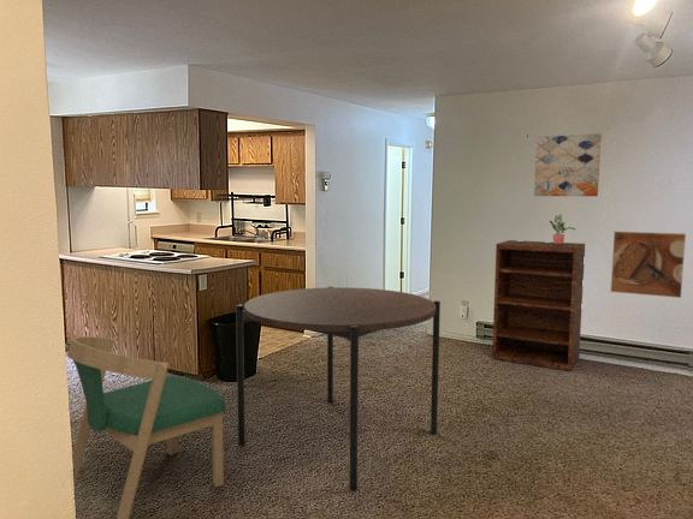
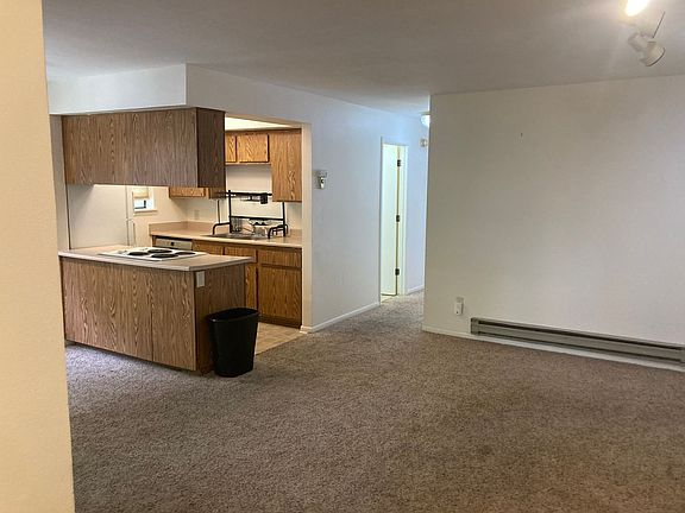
- potted plant (562, 229)
- dining chair (147, 408)
- shelving unit (538, 300)
- wall art (567, 166)
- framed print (646, 263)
- dining table (332, 371)
